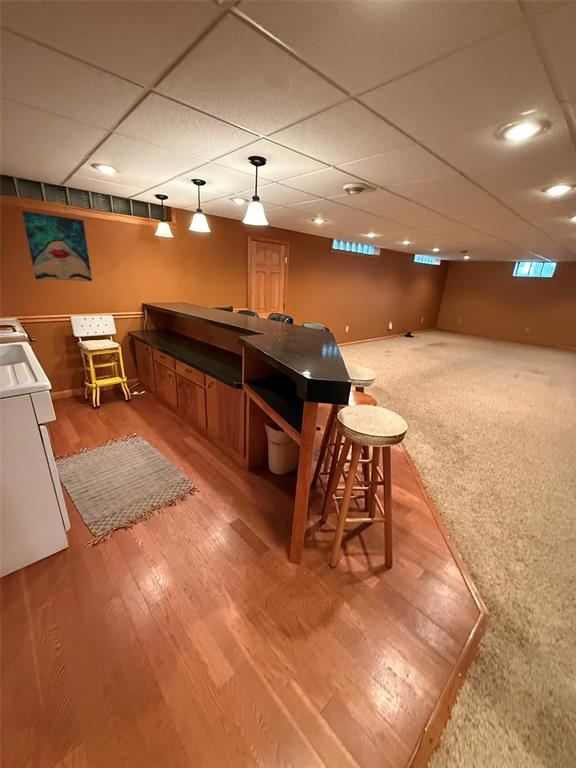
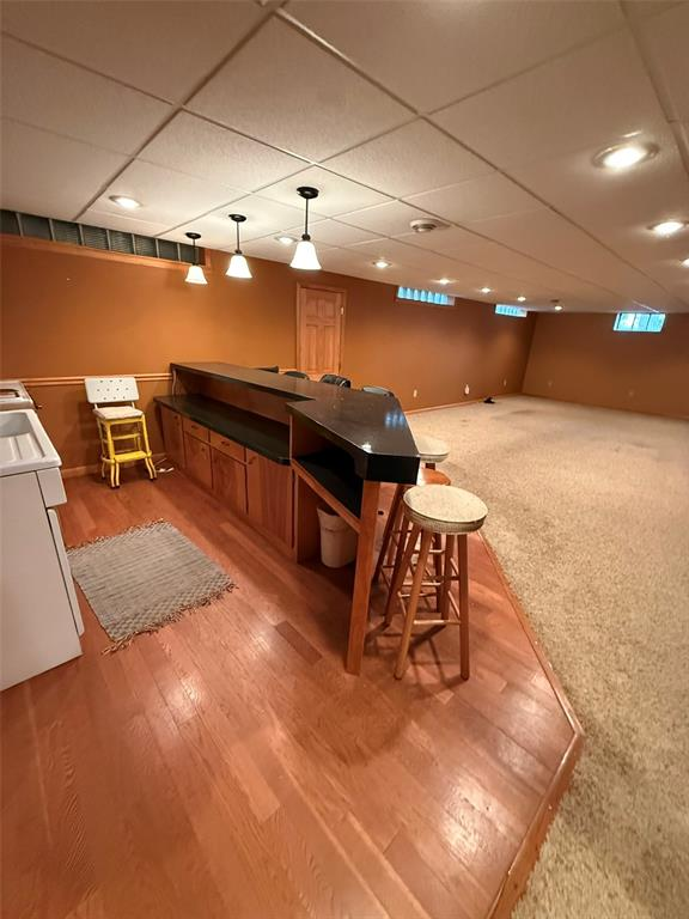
- wall art (59, 249)
